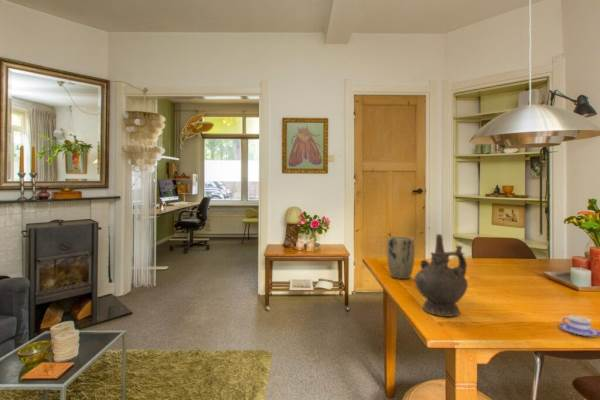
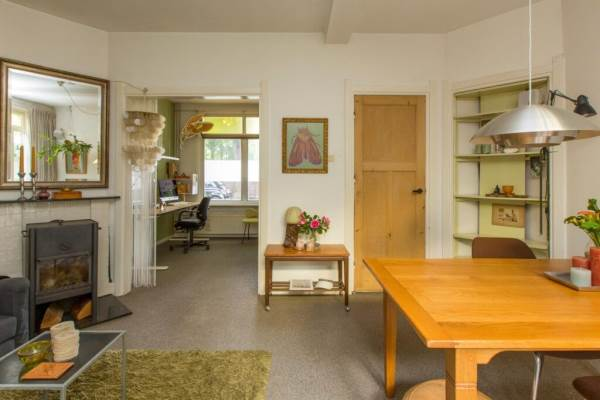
- teacup (579, 324)
- ceremonial vessel (442, 272)
- plant pot (400, 257)
